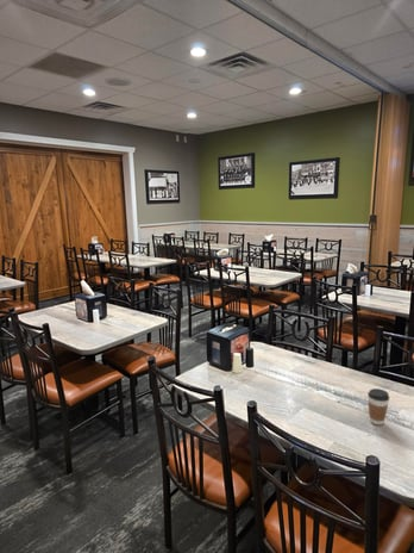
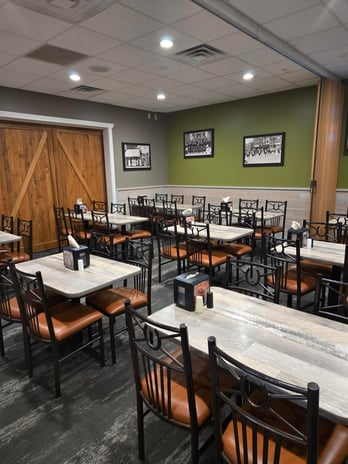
- coffee cup (377, 406)
